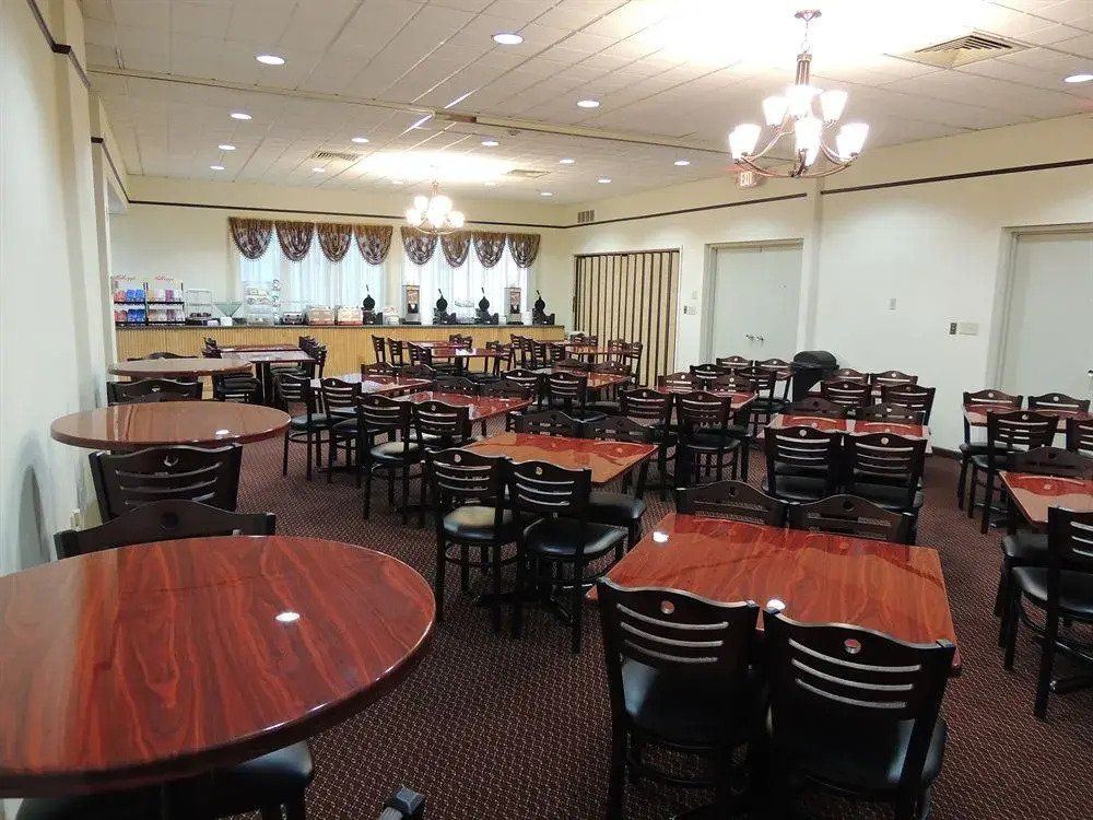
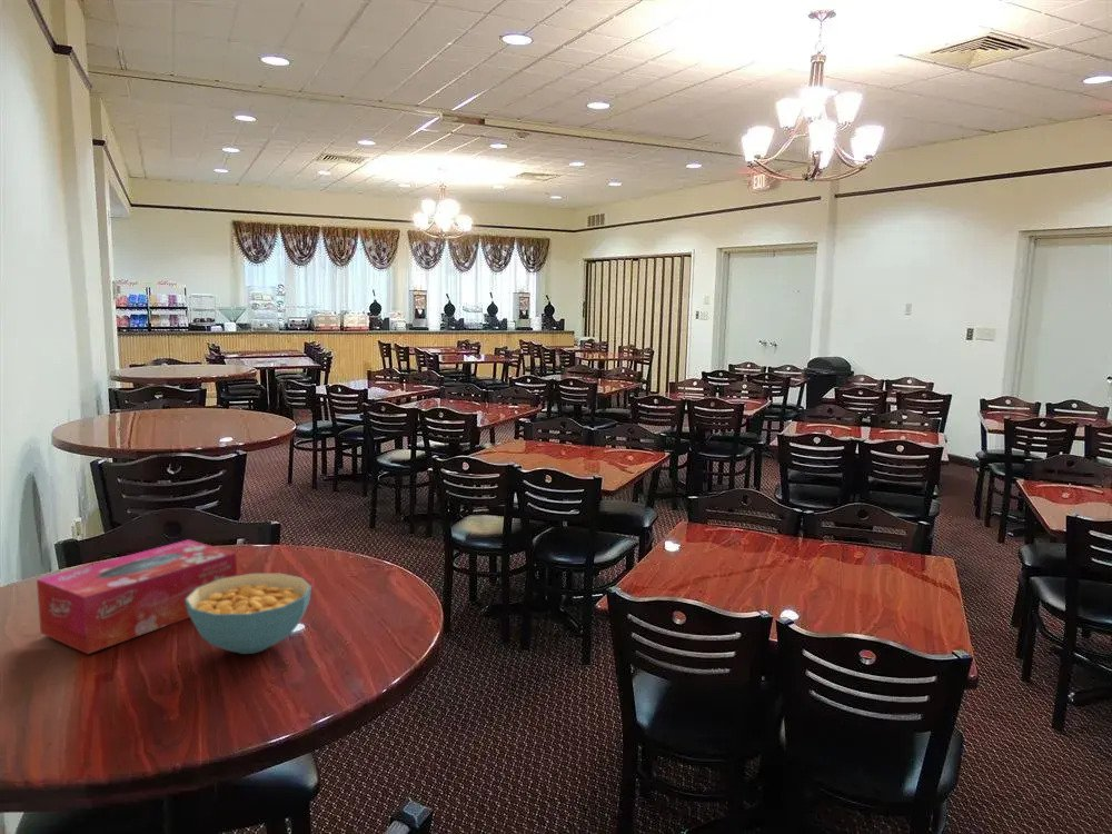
+ cereal bowl (250, 619)
+ tissue box (143, 590)
